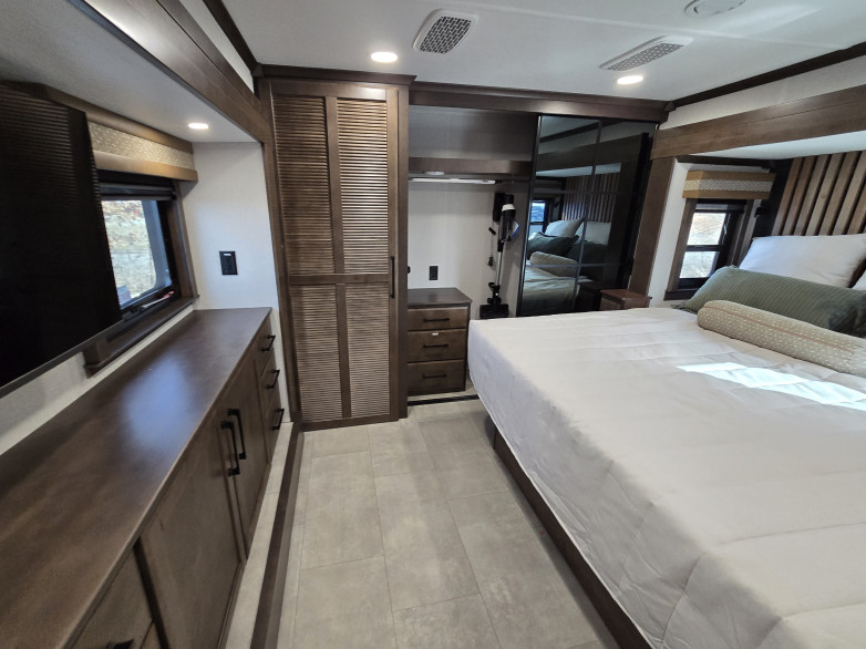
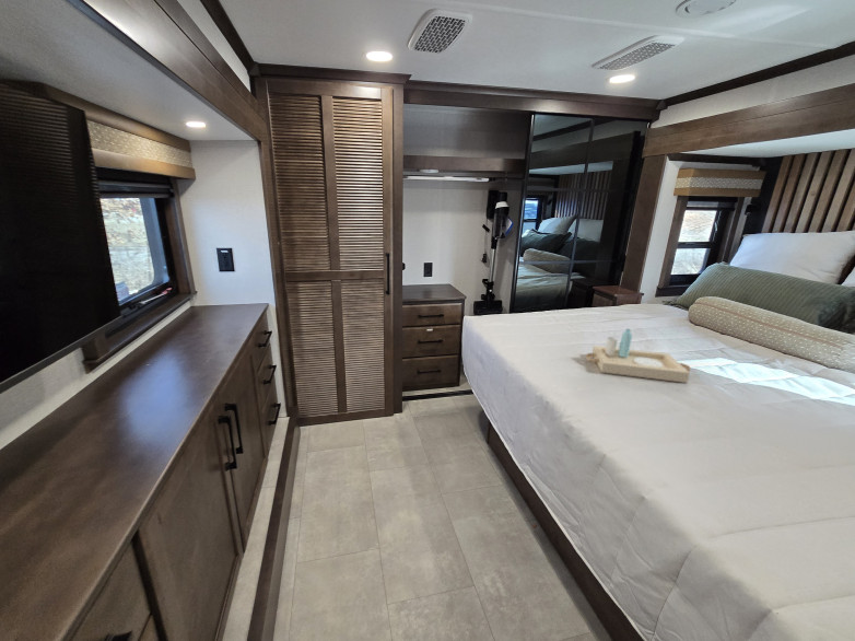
+ serving tray (639, 351)
